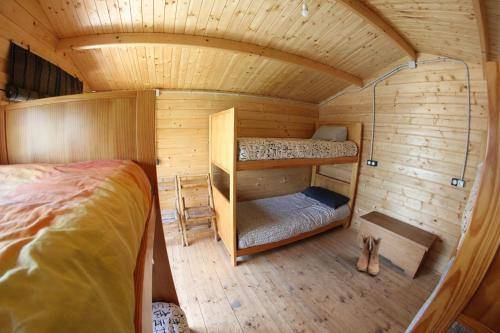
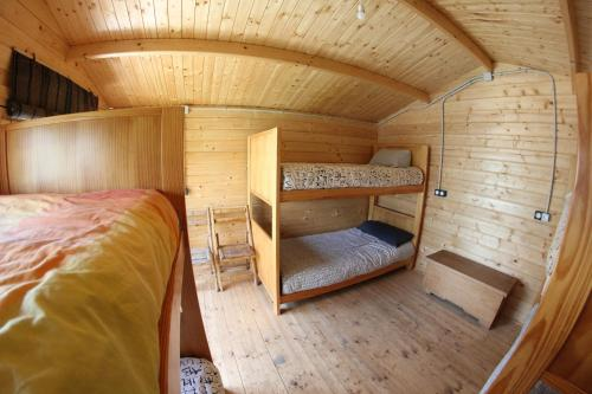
- boots (369, 252)
